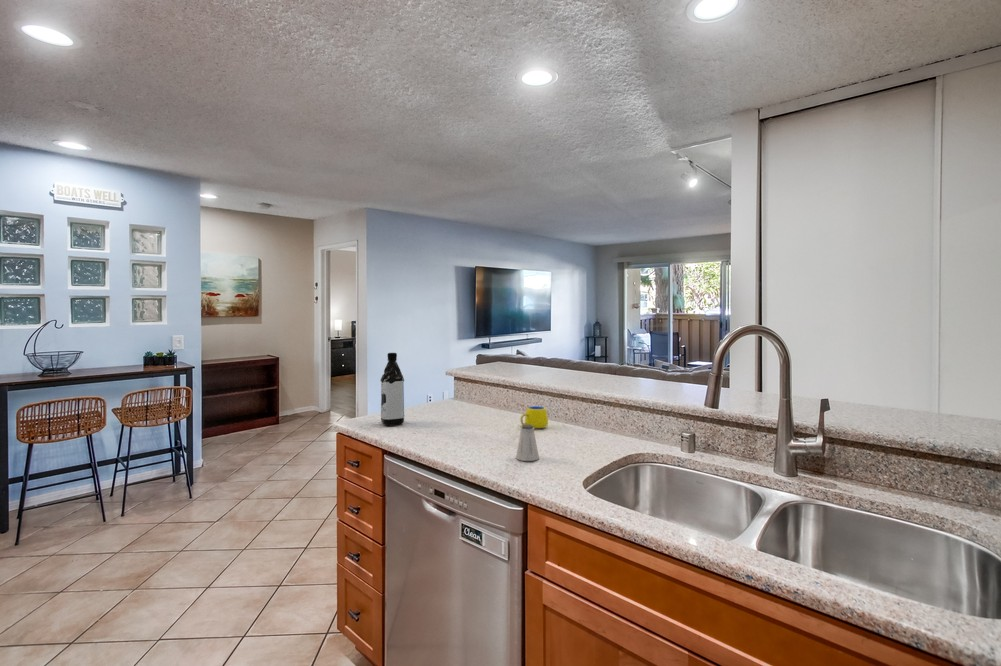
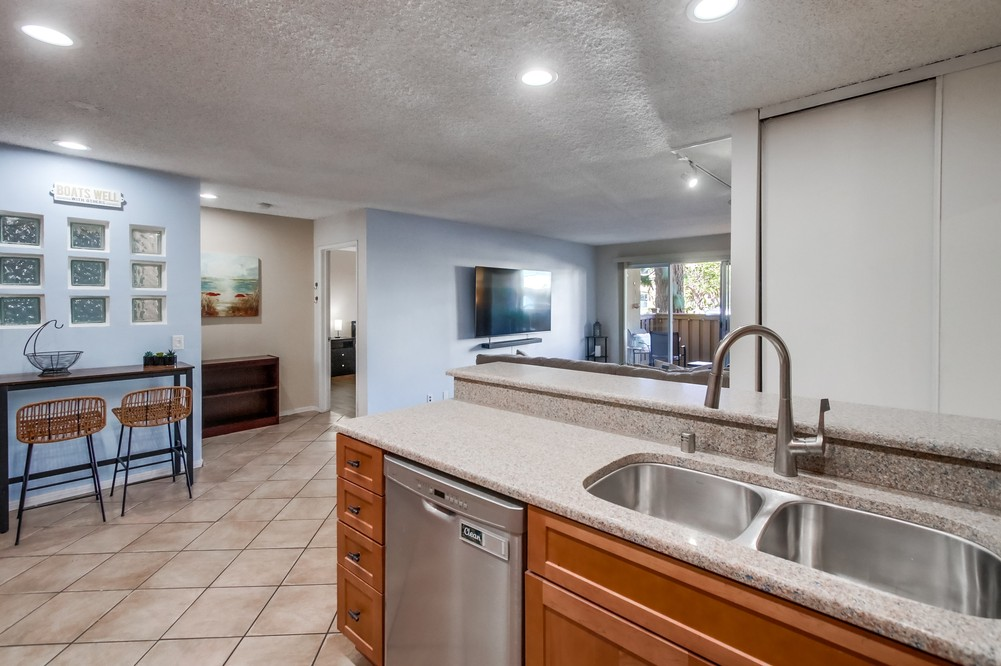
- mug (533, 417)
- water bottle (392, 388)
- saltshaker (527, 441)
